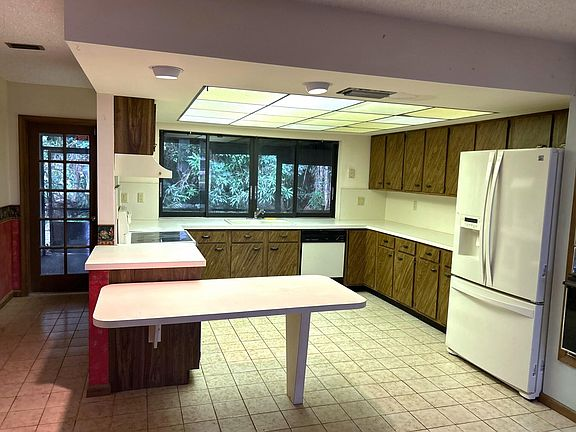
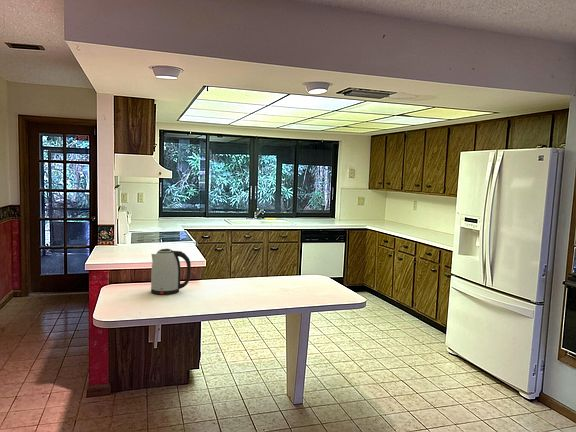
+ kettle (170, 270)
